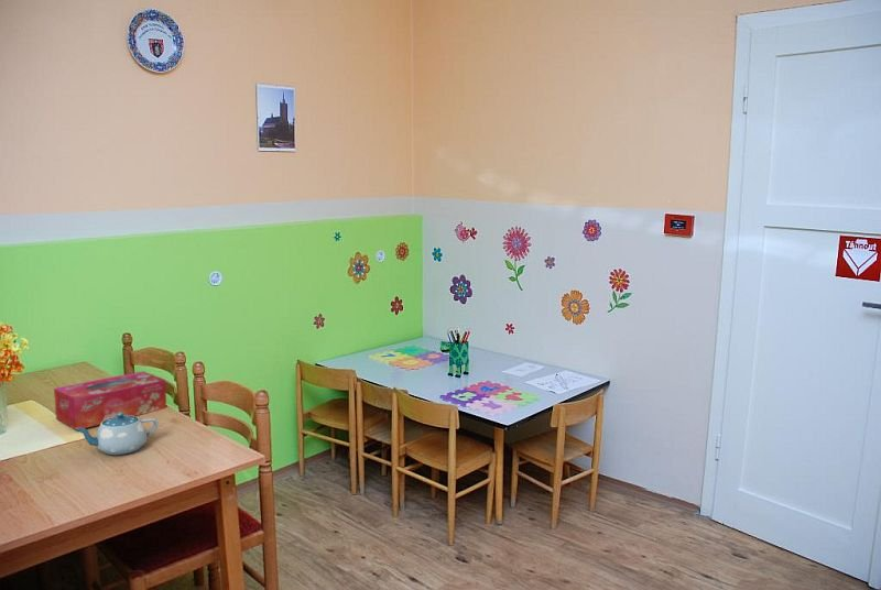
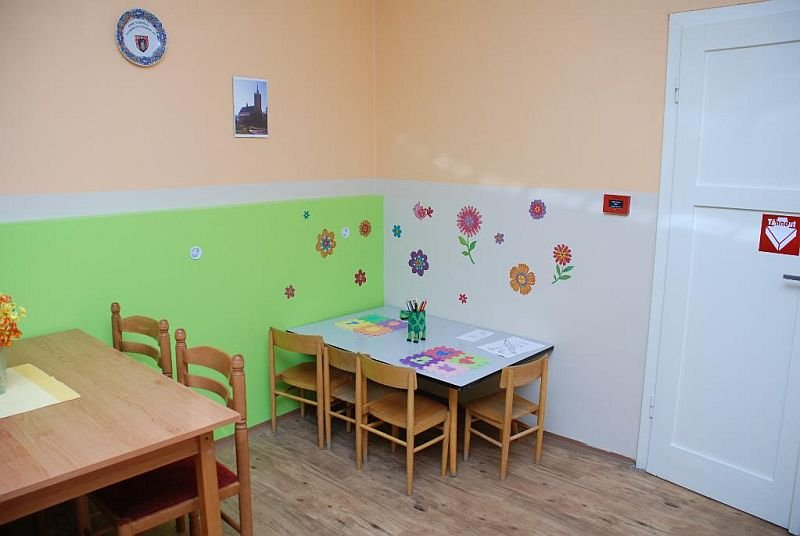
- tissue box (111, 398)
- chinaware (118, 431)
